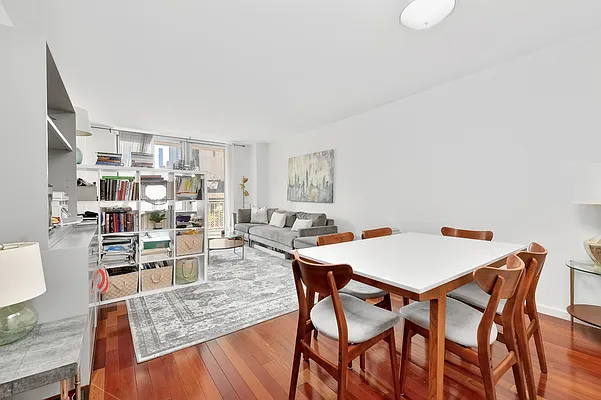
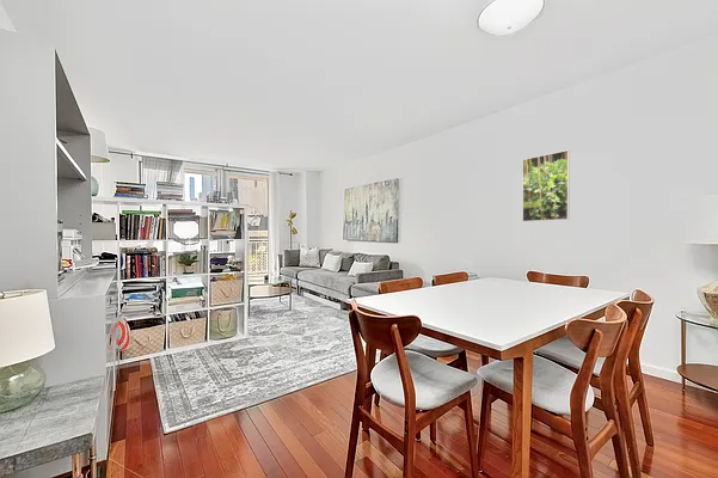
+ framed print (545, 188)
